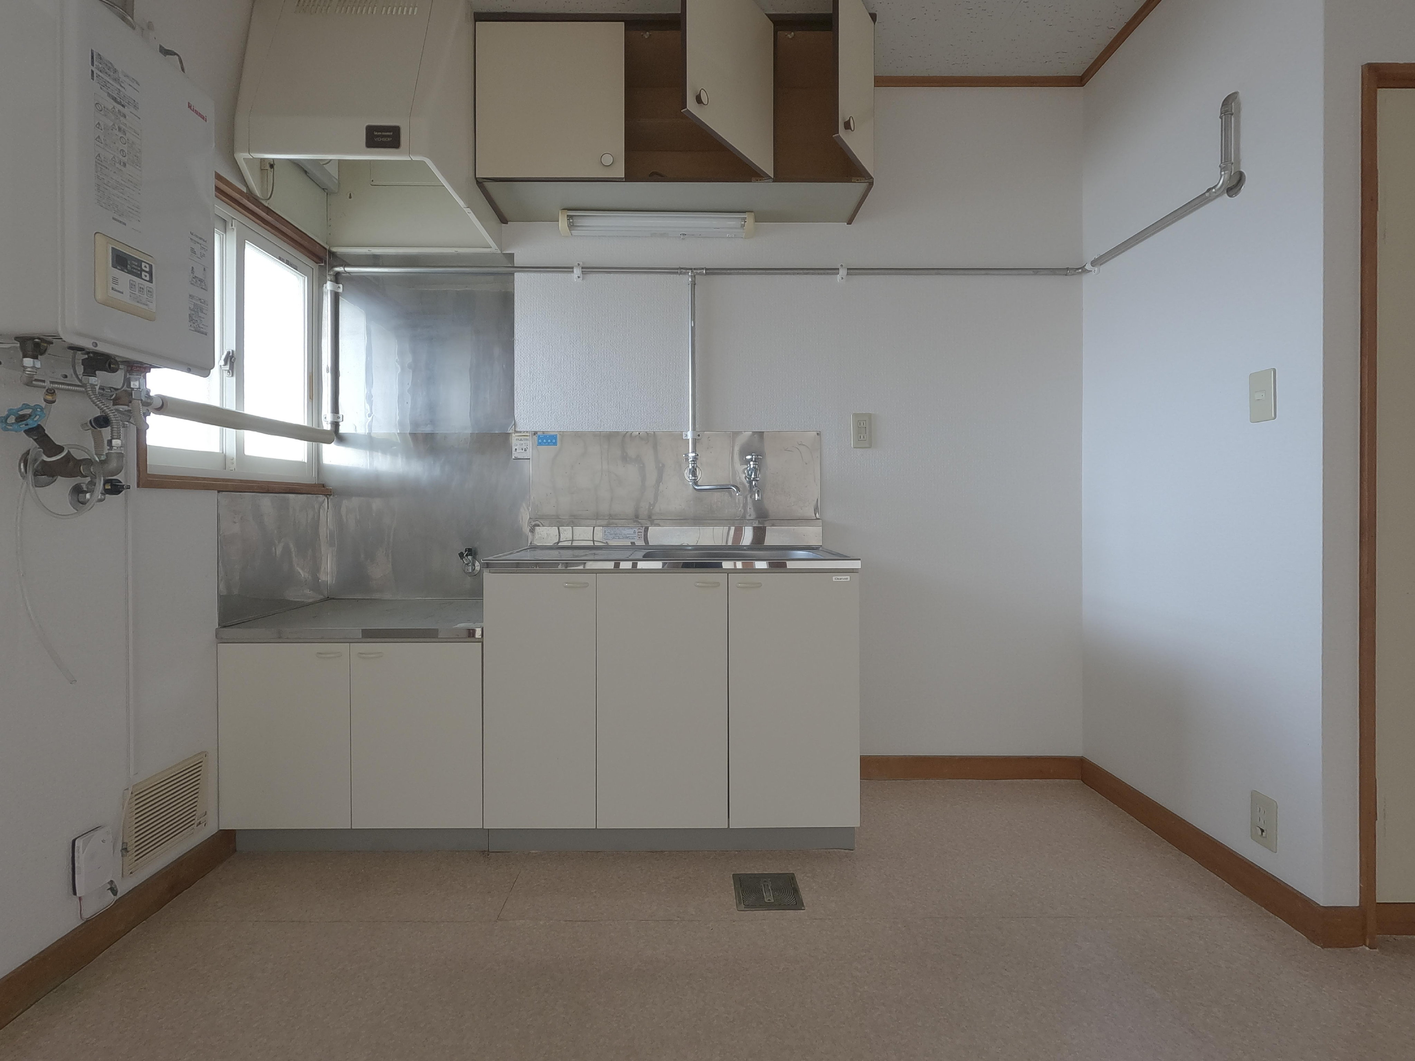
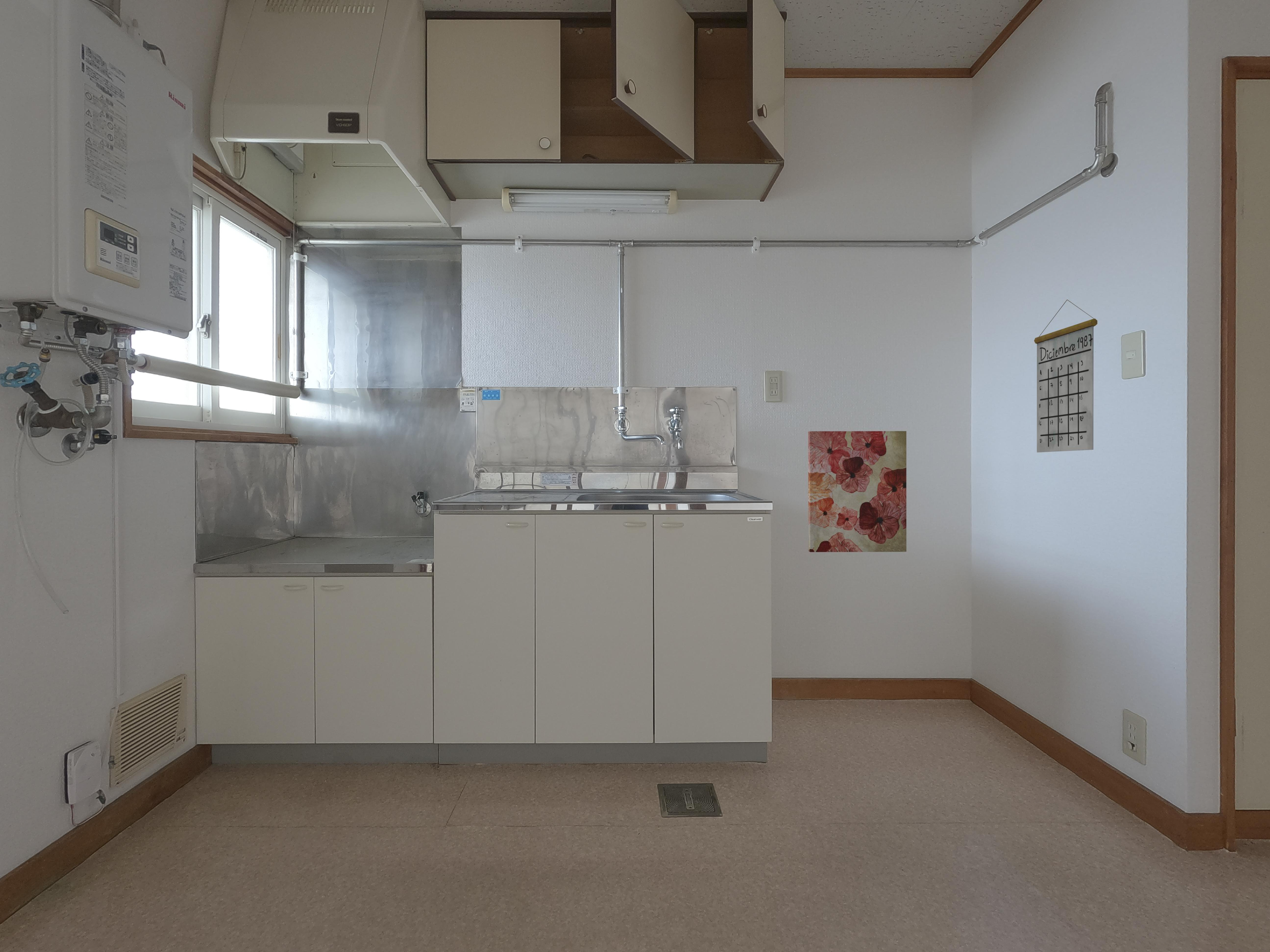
+ calendar (1064, 375)
+ wall art (857, 491)
